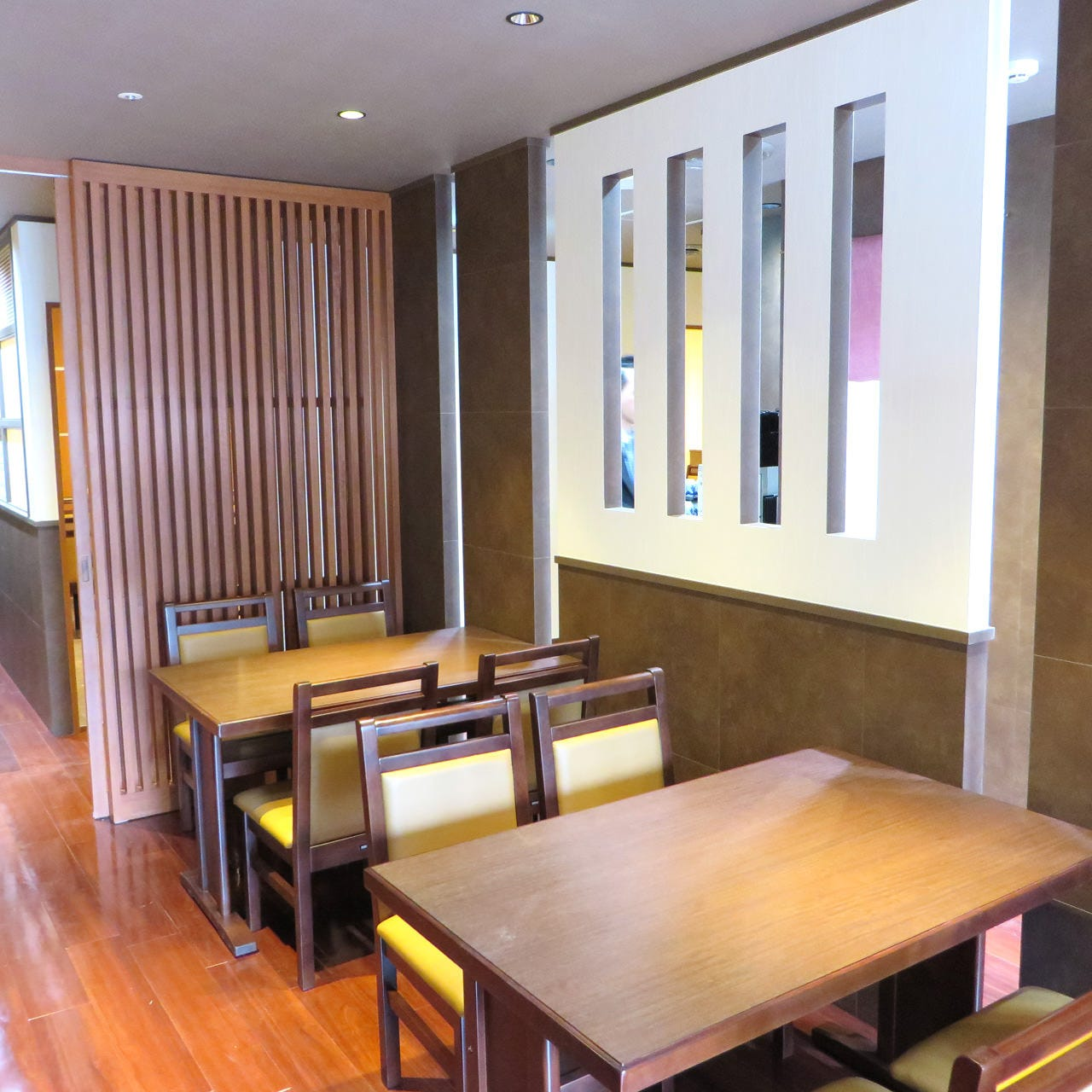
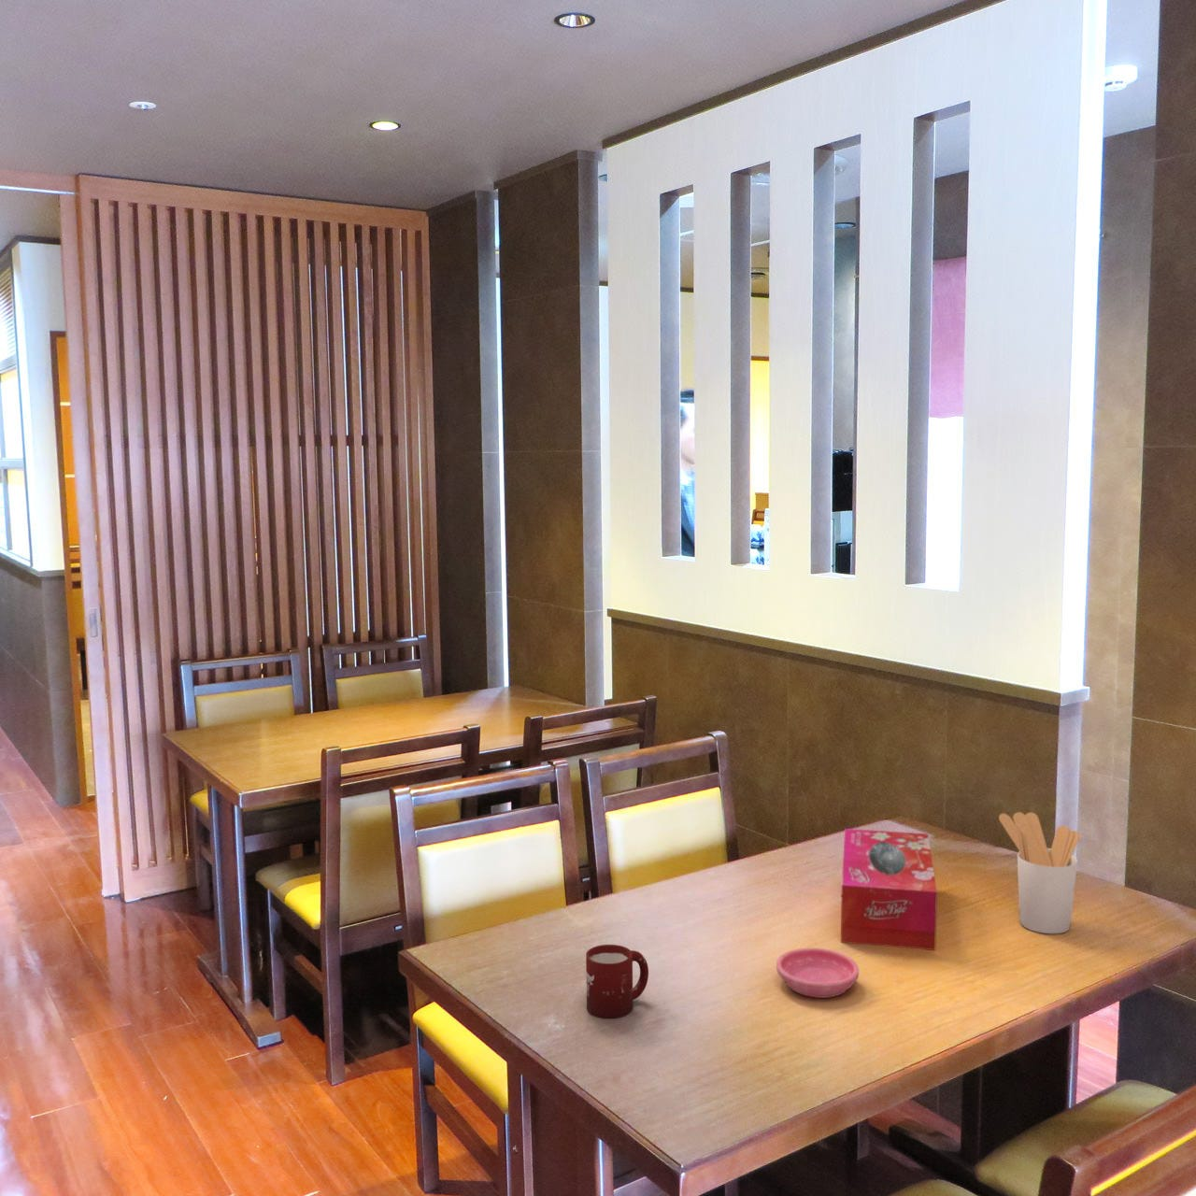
+ saucer (817, 974)
+ cup (619, 978)
+ utensil holder (1036, 869)
+ tissue box (887, 885)
